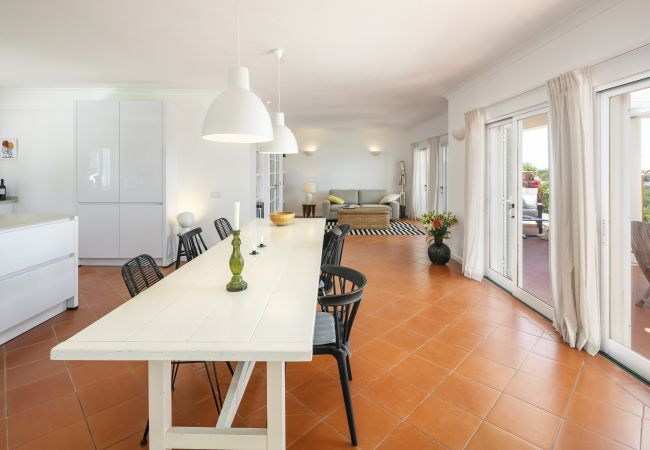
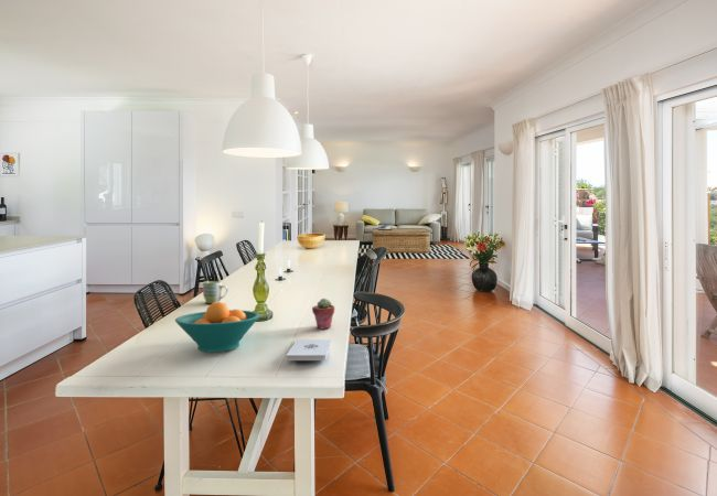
+ fruit bowl (218, 324)
+ notepad (310, 348)
+ potted succulent (323, 312)
+ mug (215, 291)
